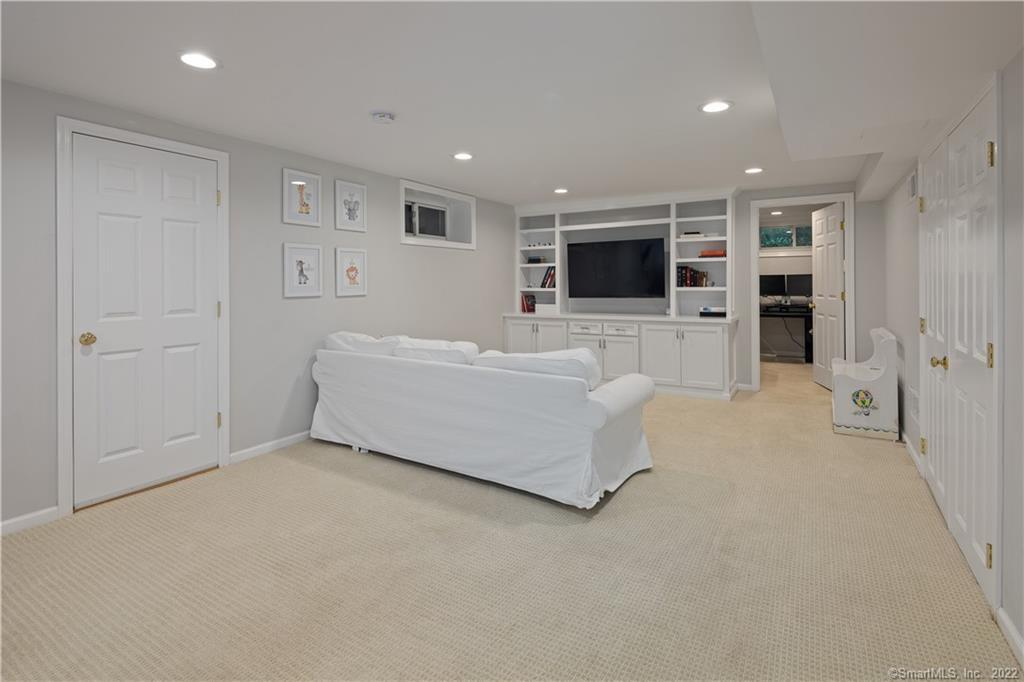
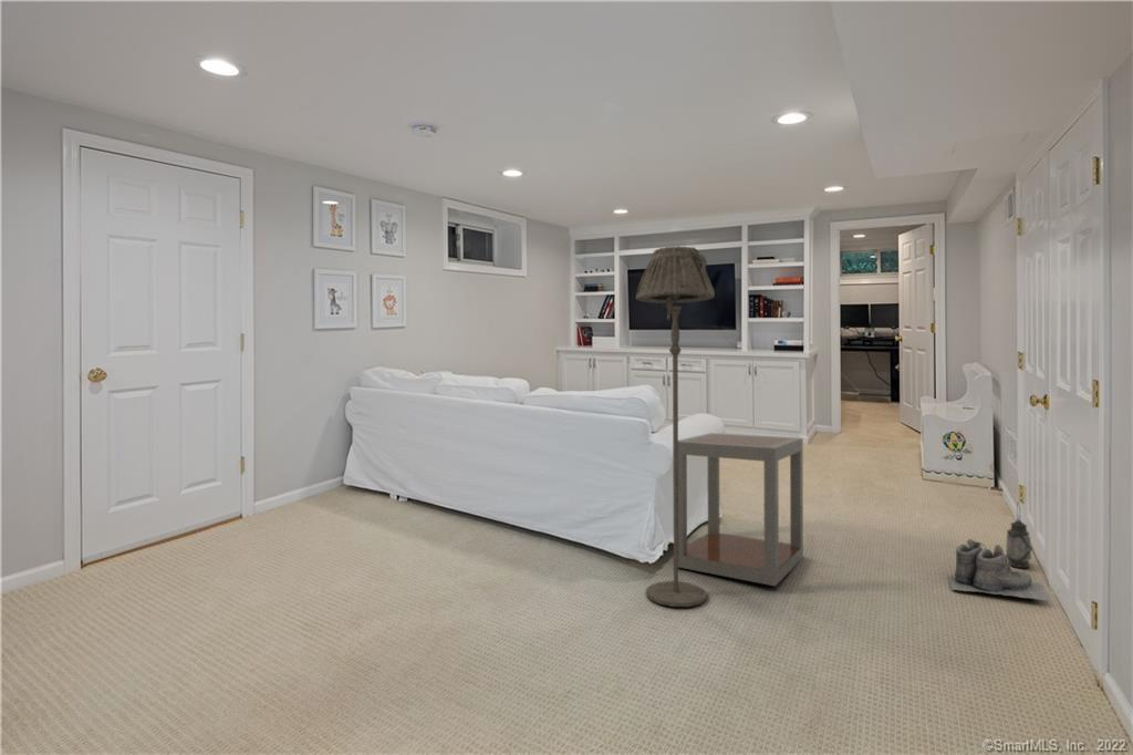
+ floor lamp (675, 423)
+ boots (995, 563)
+ lantern (1018, 534)
+ side table (718, 500)
